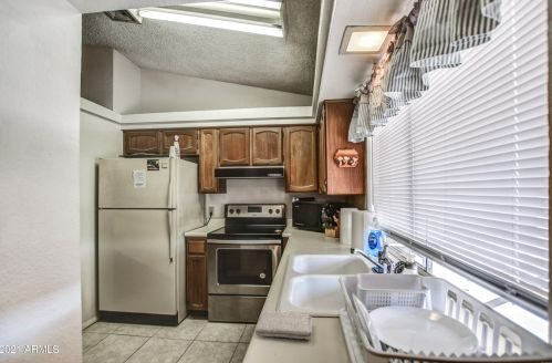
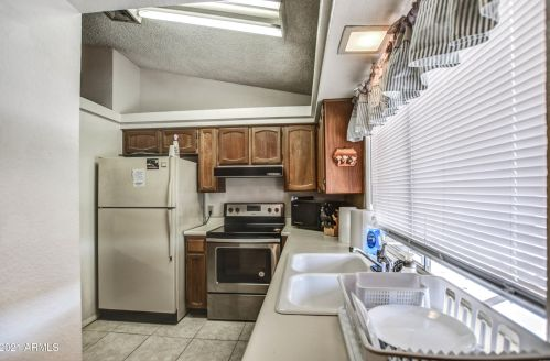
- washcloth (284, 323)
